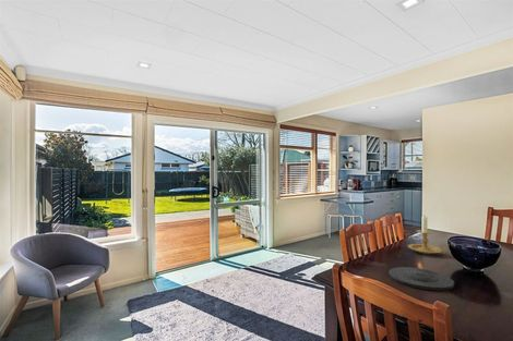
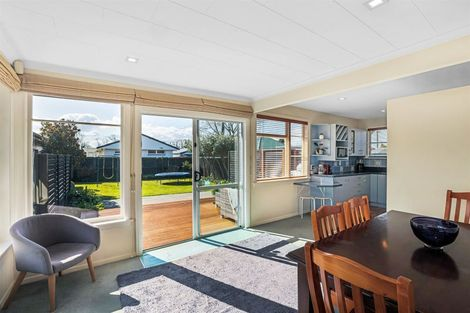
- candle holder (425, 233)
- plate (419, 276)
